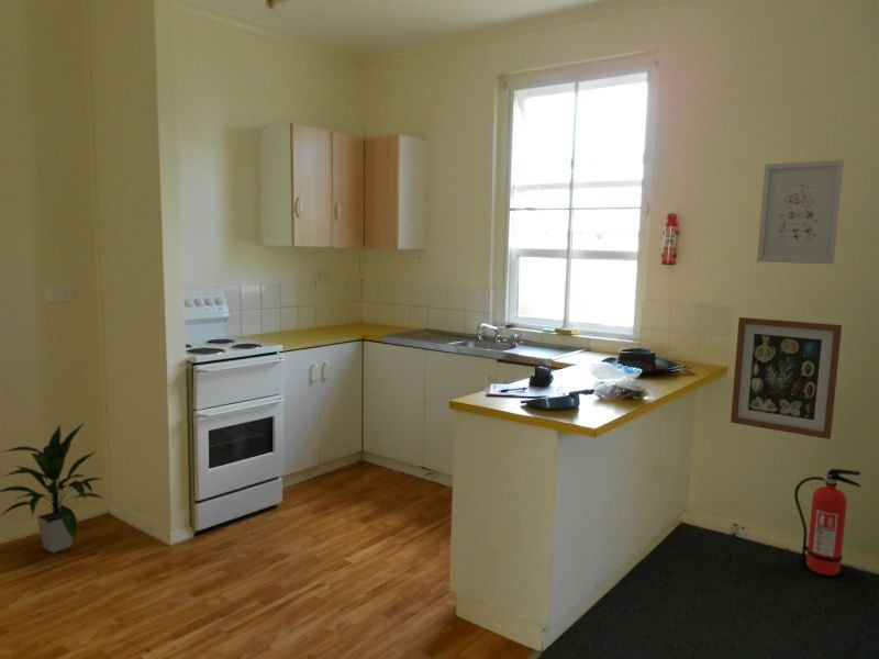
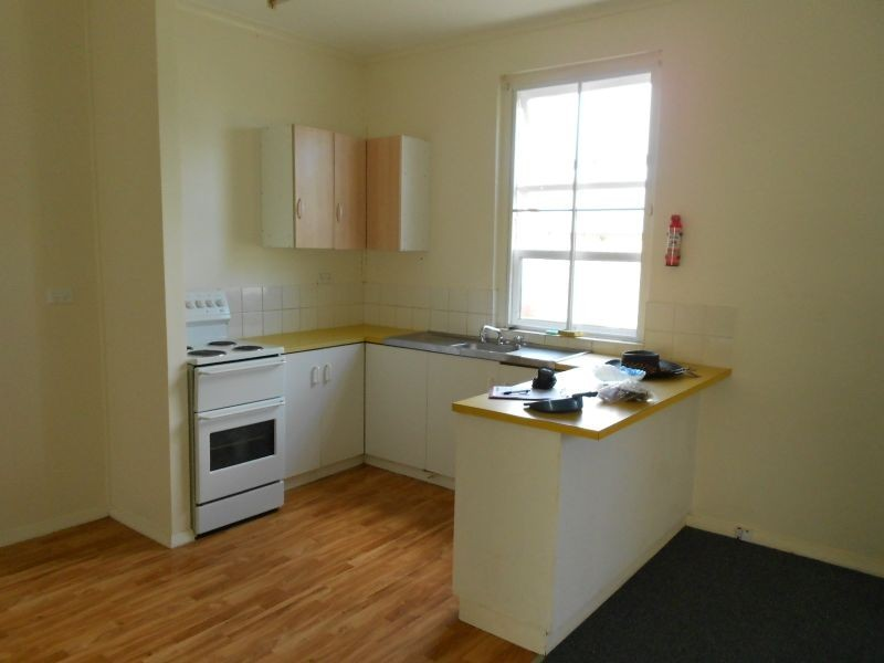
- indoor plant (54, 489)
- fire extinguisher (823, 517)
- wall art (799, 212)
- wall art (783, 376)
